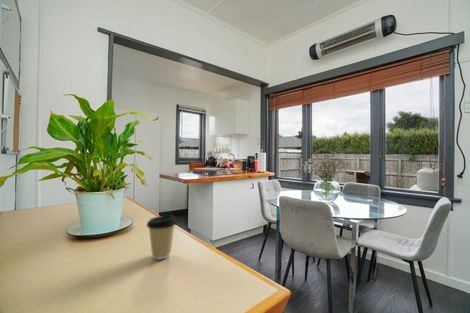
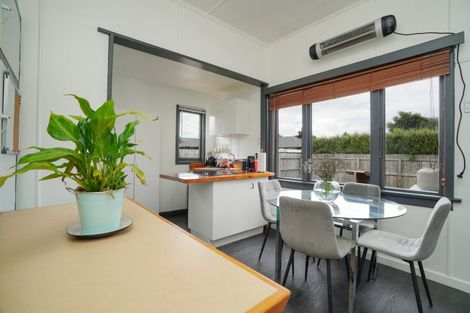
- coffee cup (161, 236)
